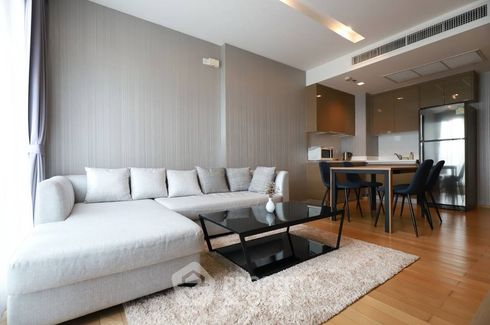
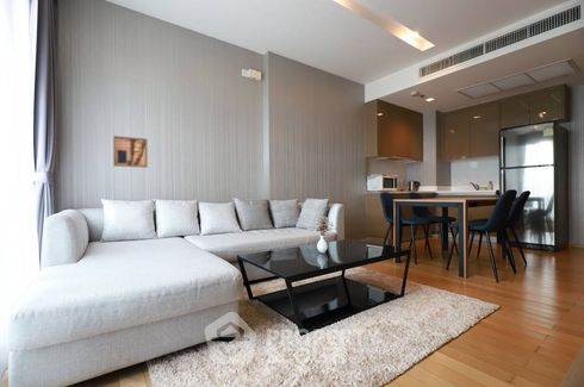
+ wall art (130, 151)
